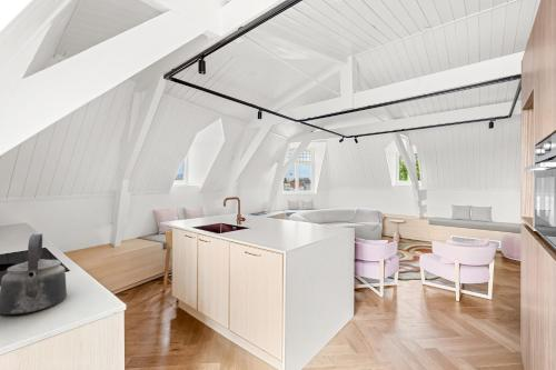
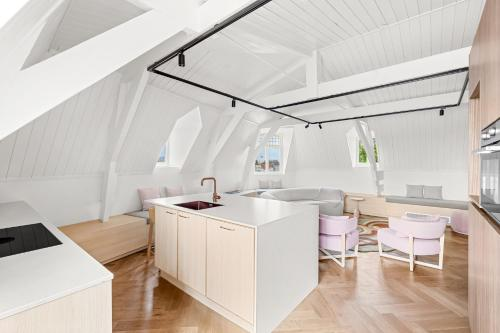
- kettle (34, 270)
